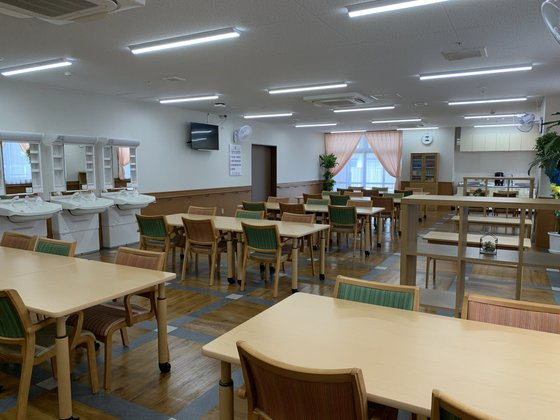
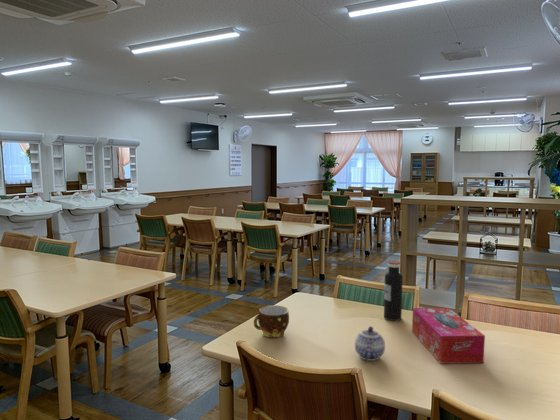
+ cup (272, 322)
+ tissue box (445, 333)
+ water bottle (393, 290)
+ teapot (369, 342)
